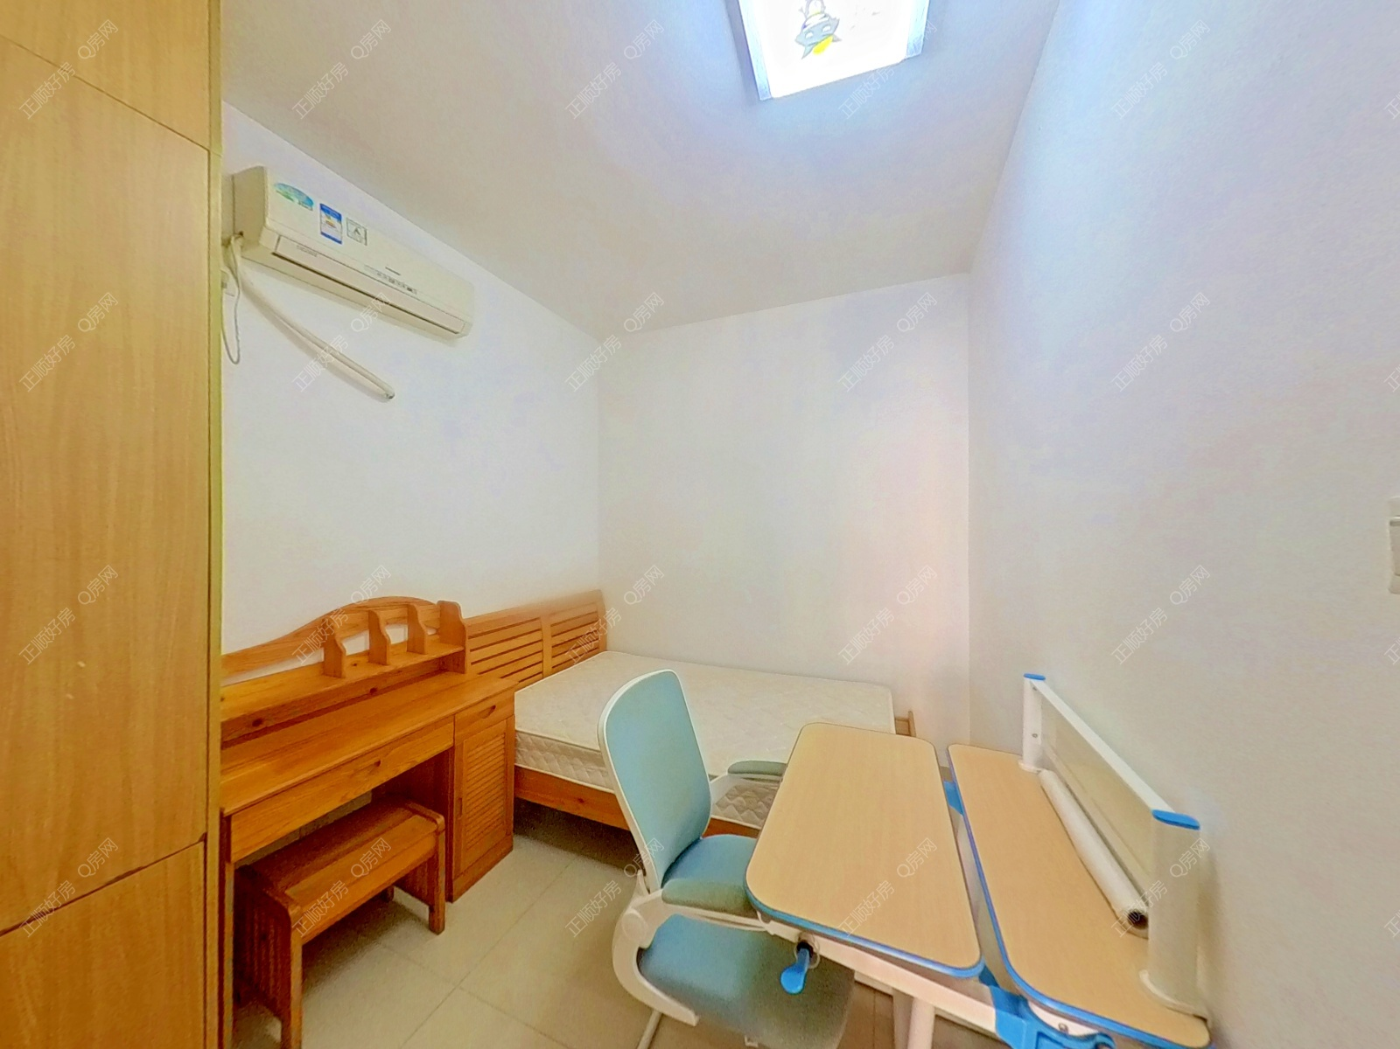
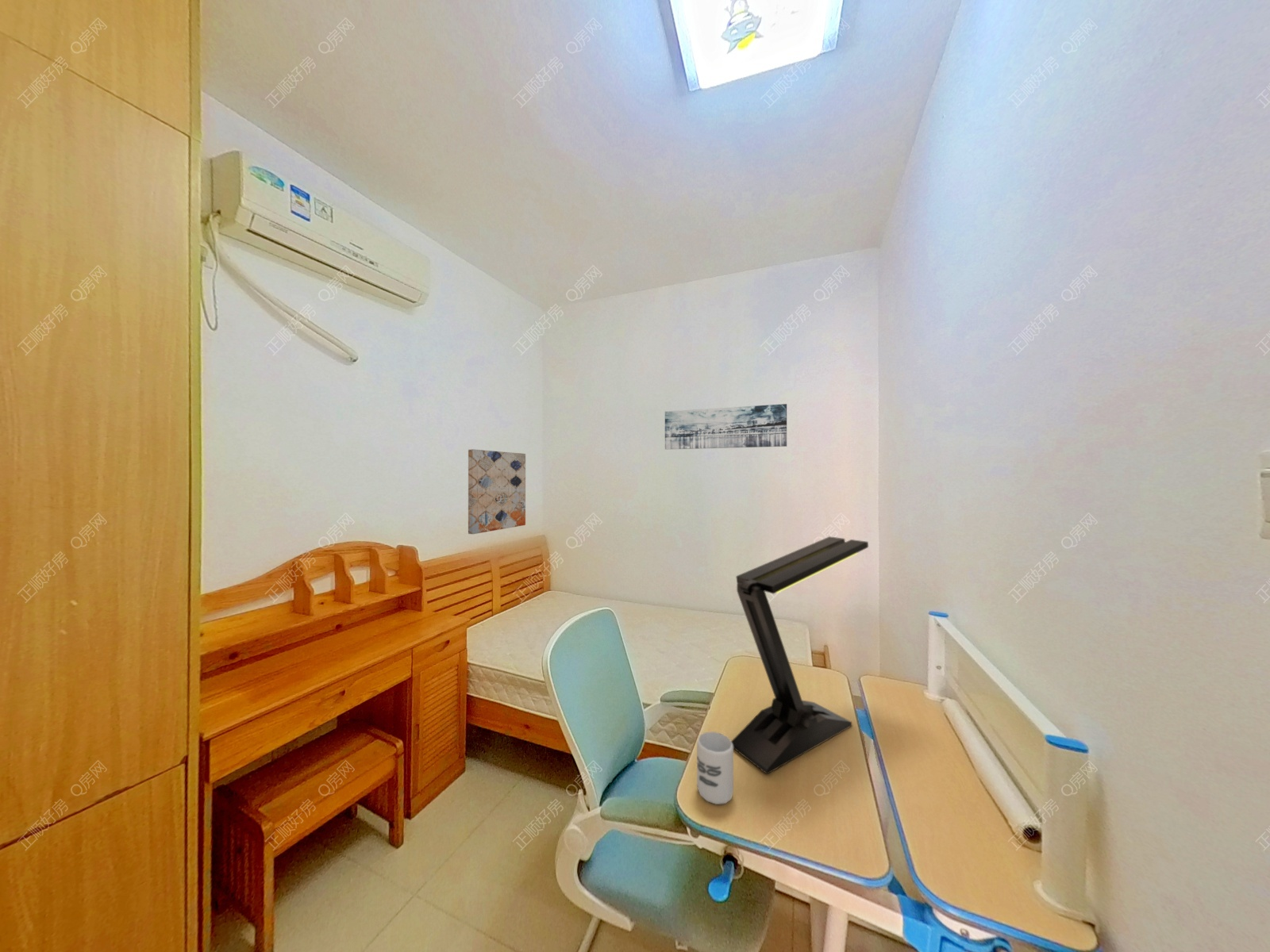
+ wall art (498, 490)
+ desk lamp (783, 644)
+ wall art (722, 428)
+ cup (714, 767)
